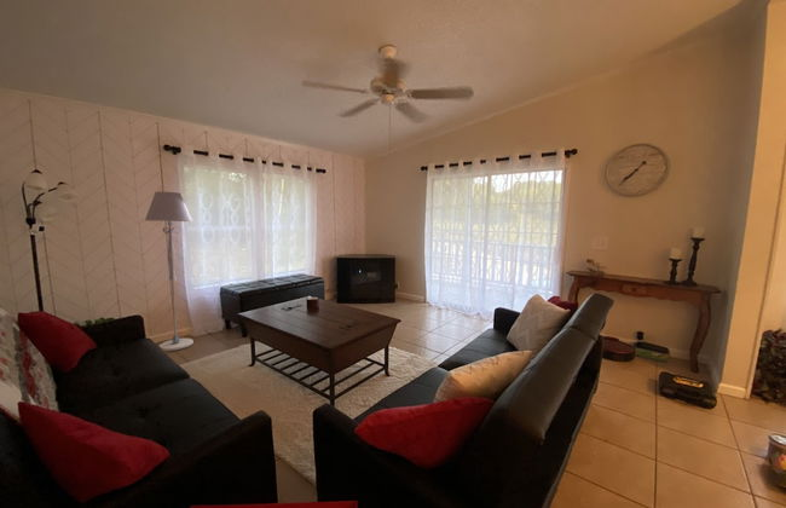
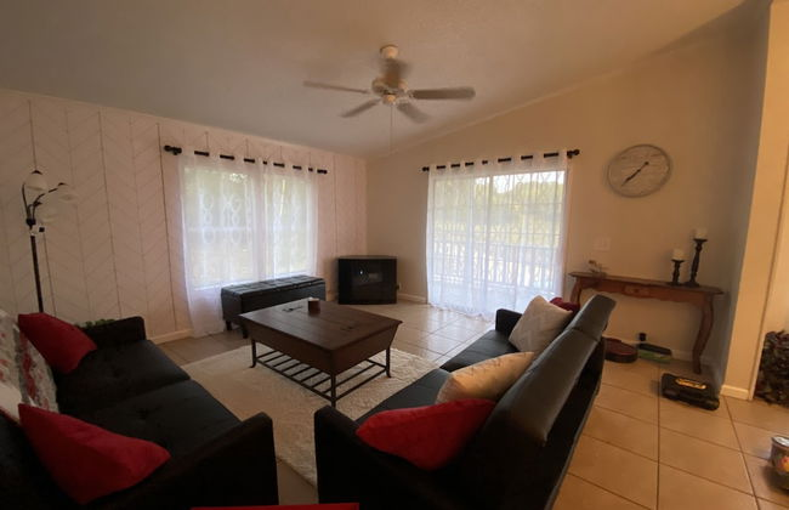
- floor lamp (172, 271)
